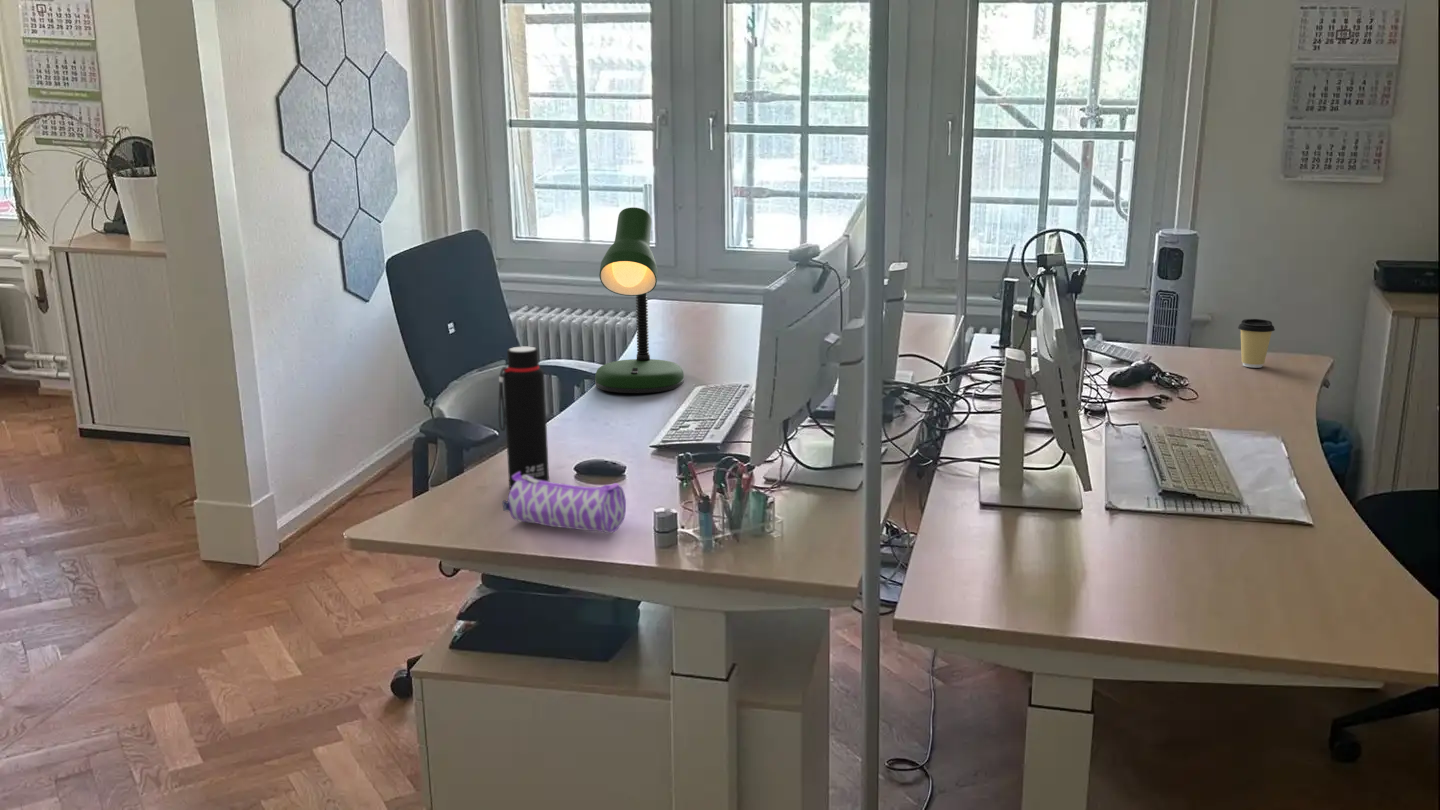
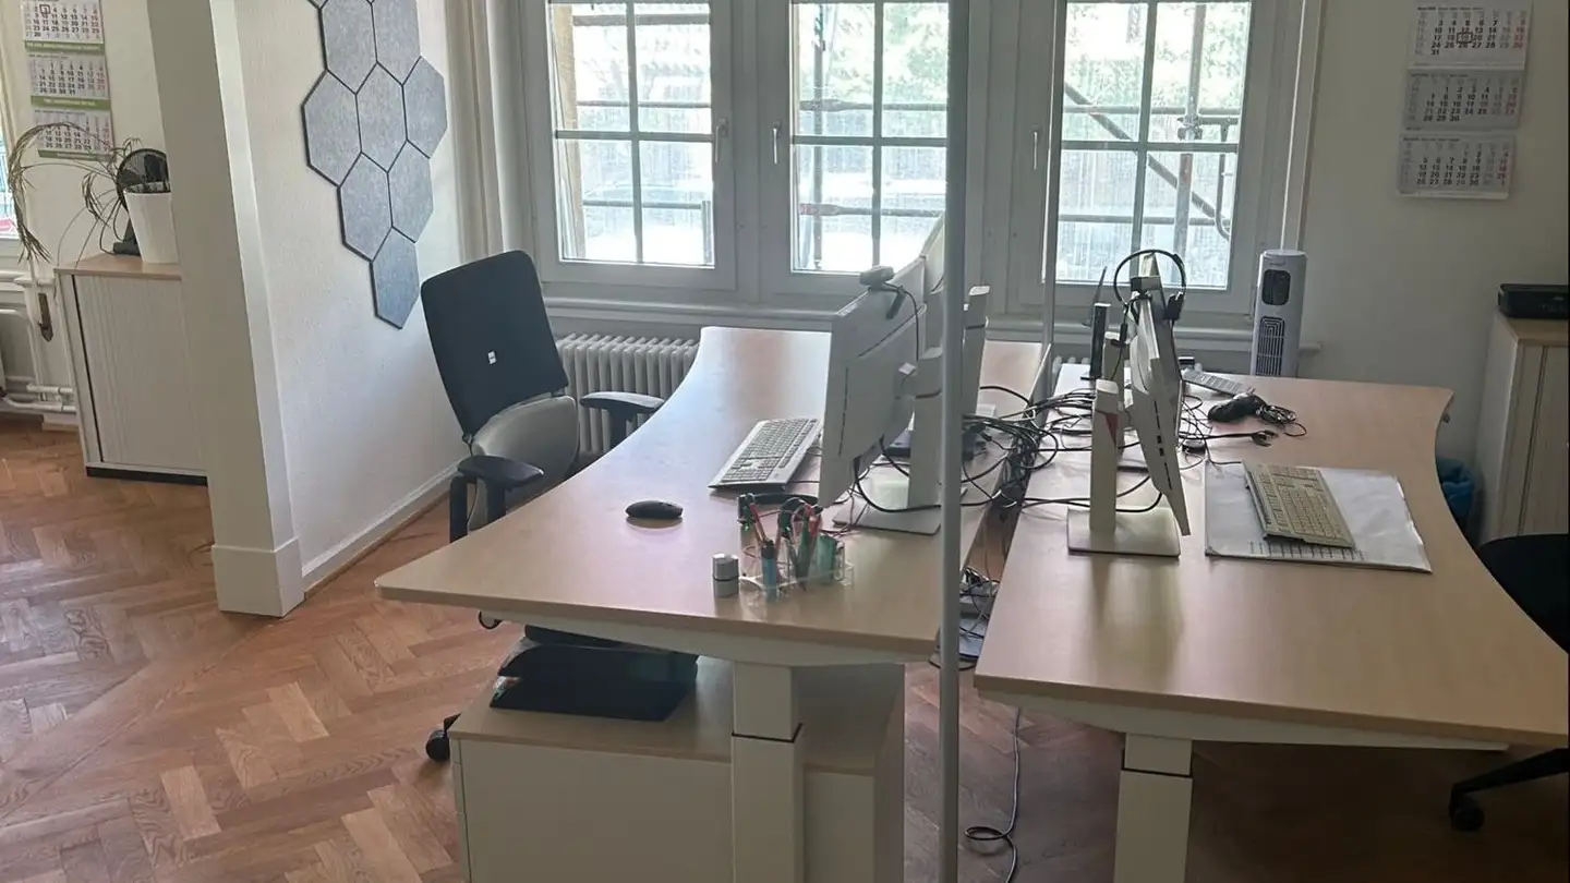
- pencil case (566, 501)
- desk lamp (636, 298)
- coffee cup (1254, 343)
- water bottle (522, 418)
